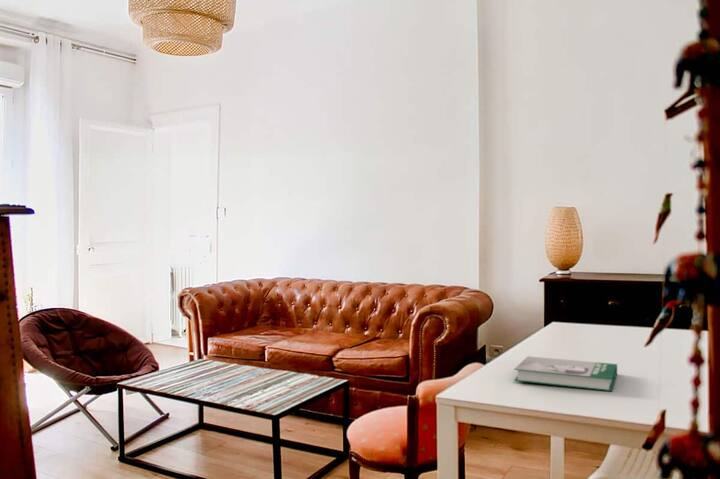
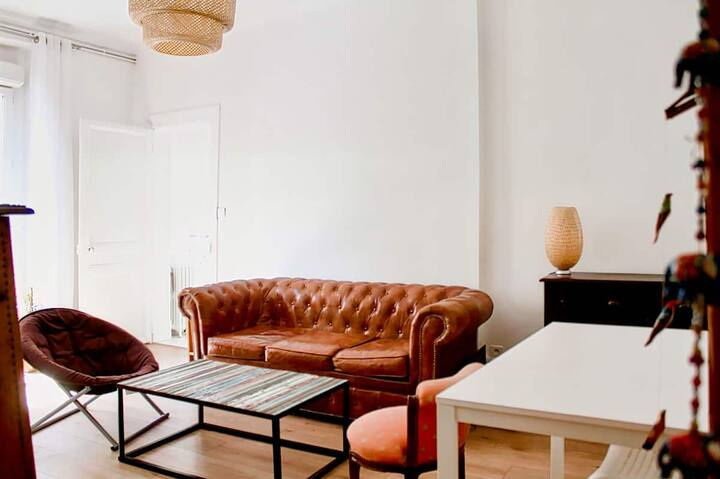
- book (566, 372)
